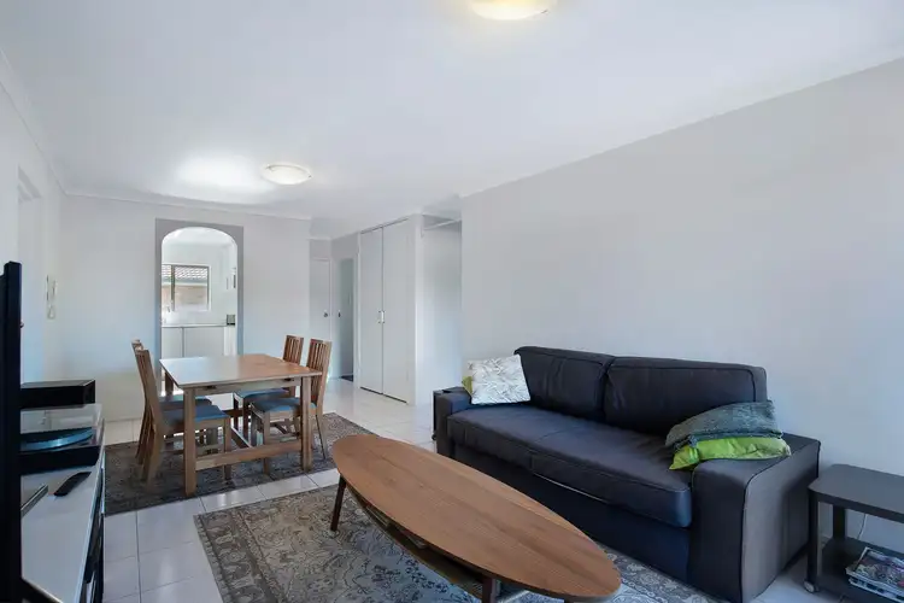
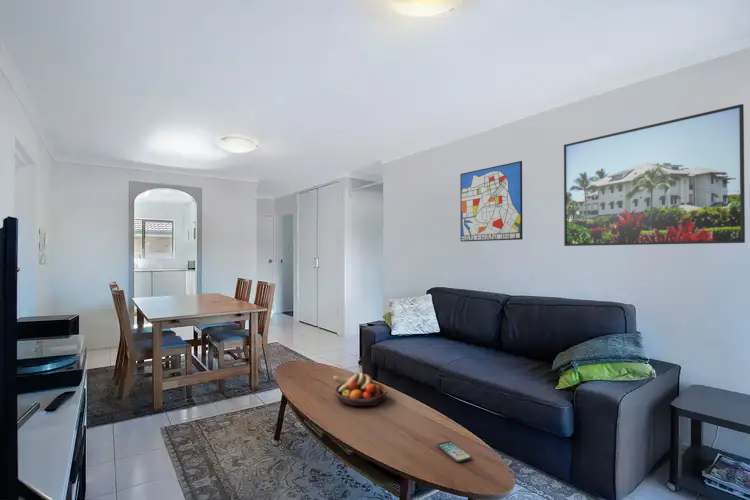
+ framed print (640, 186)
+ smartphone (453, 451)
+ fruit bowl (360, 387)
+ wall art (489, 204)
